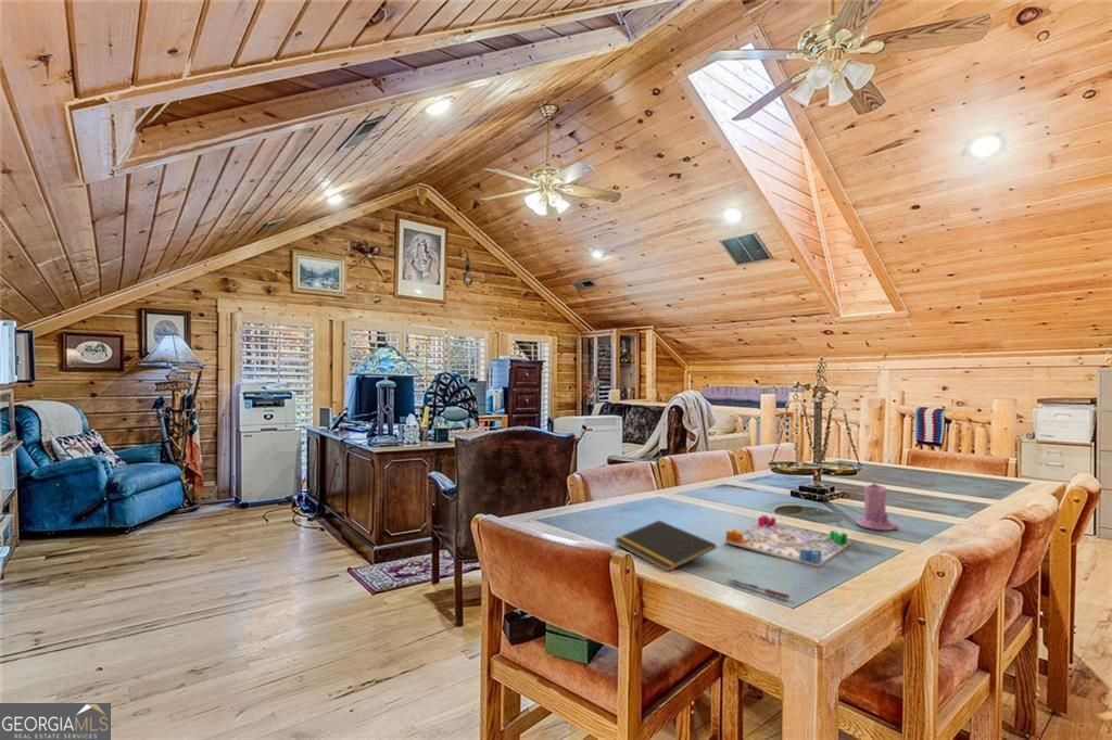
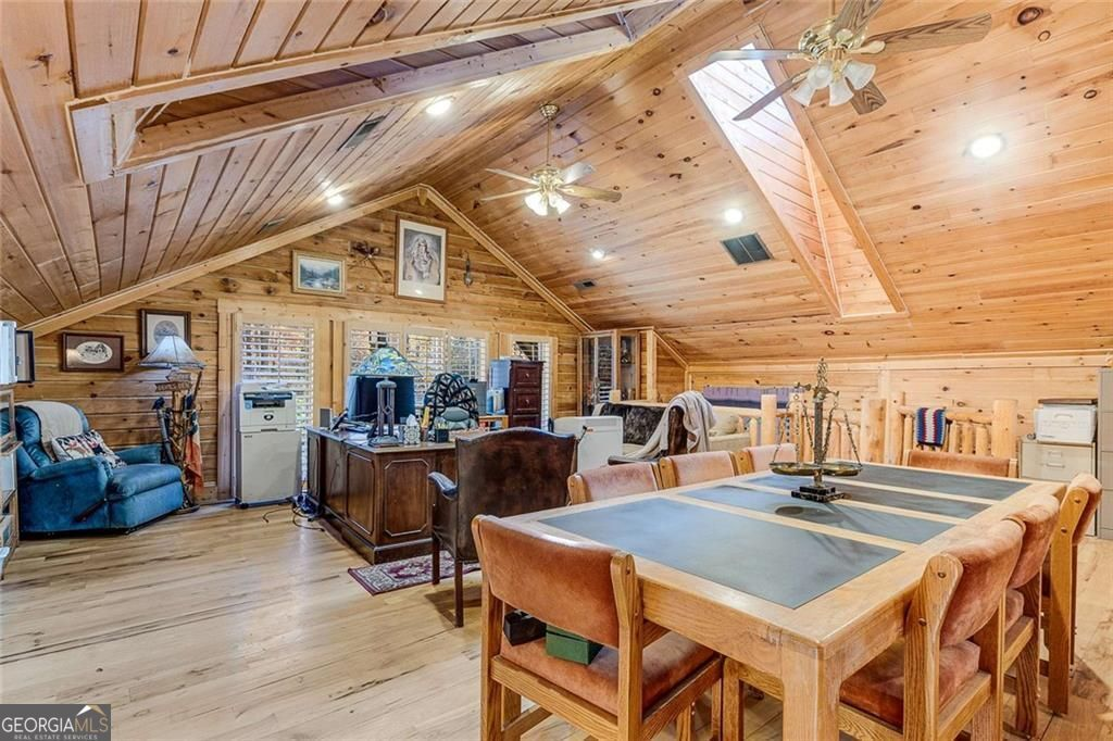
- notepad (662, 544)
- pen (757, 587)
- board game (786, 537)
- candle (874, 501)
